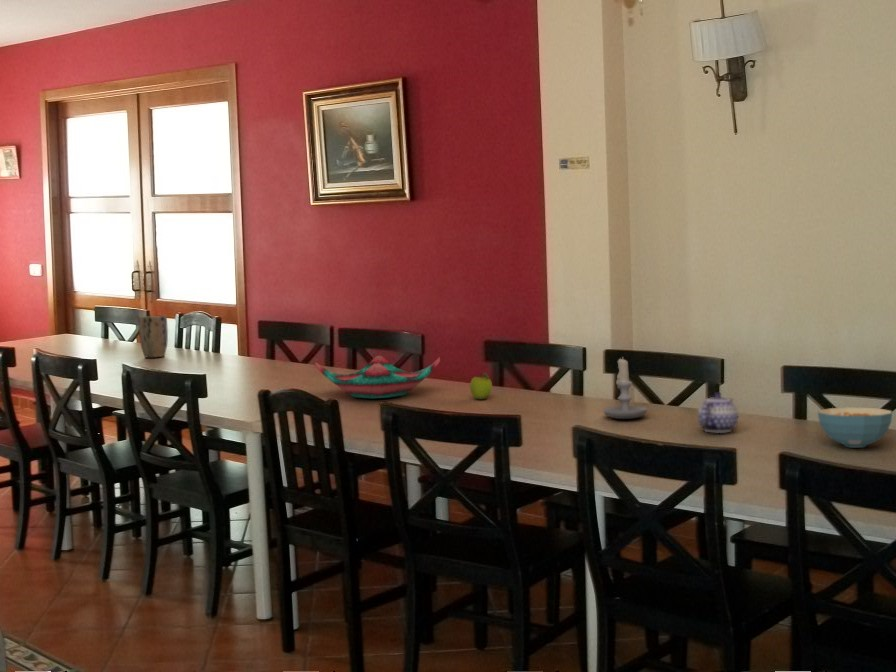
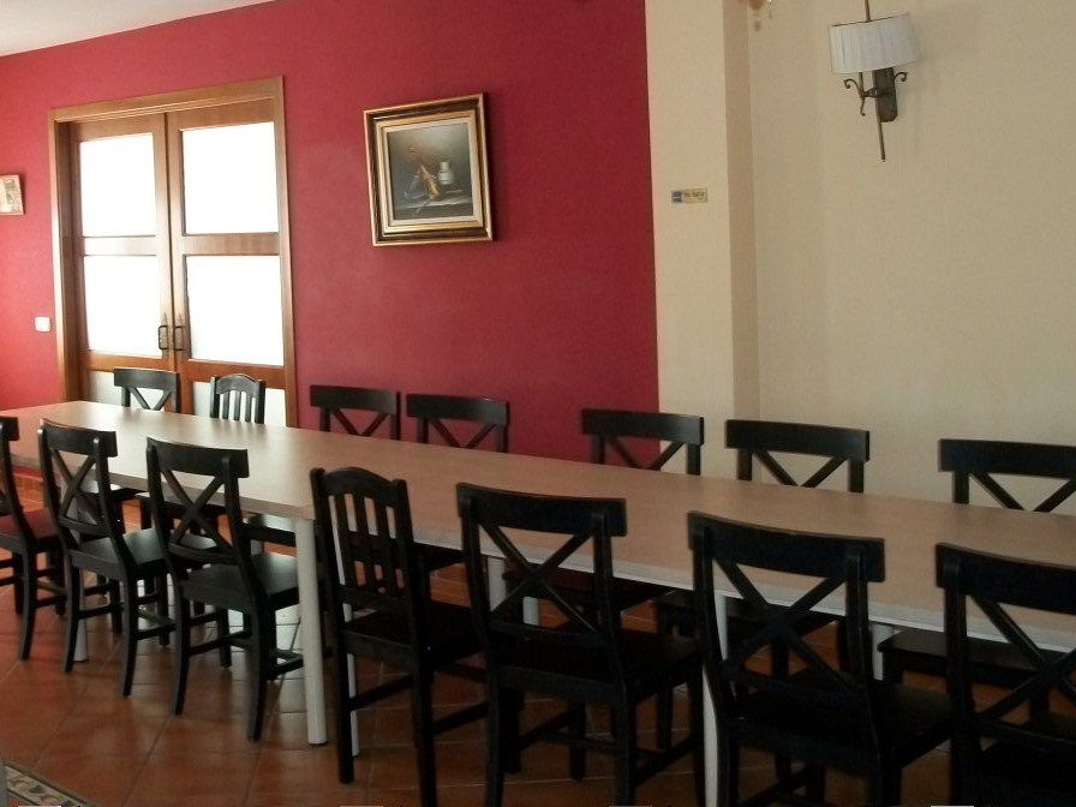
- plant pot (153, 336)
- cereal bowl (855, 428)
- teapot (717, 411)
- fruit (481, 385)
- candle (624, 387)
- decorative bowl (378, 377)
